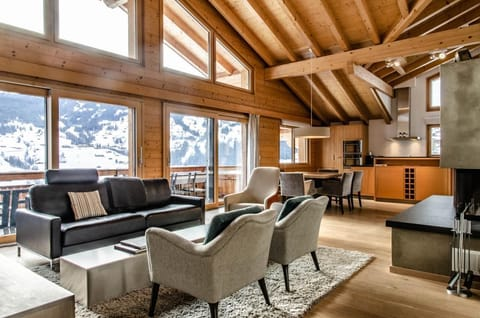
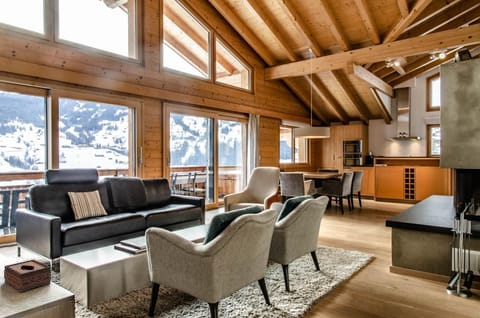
+ tissue box (27, 274)
